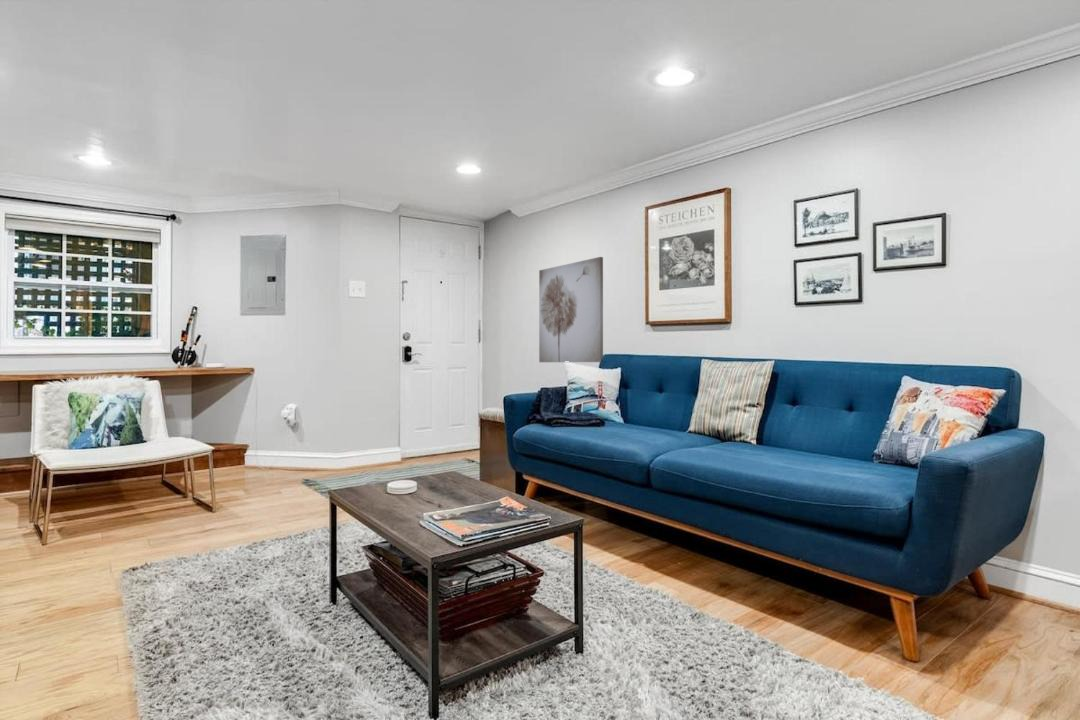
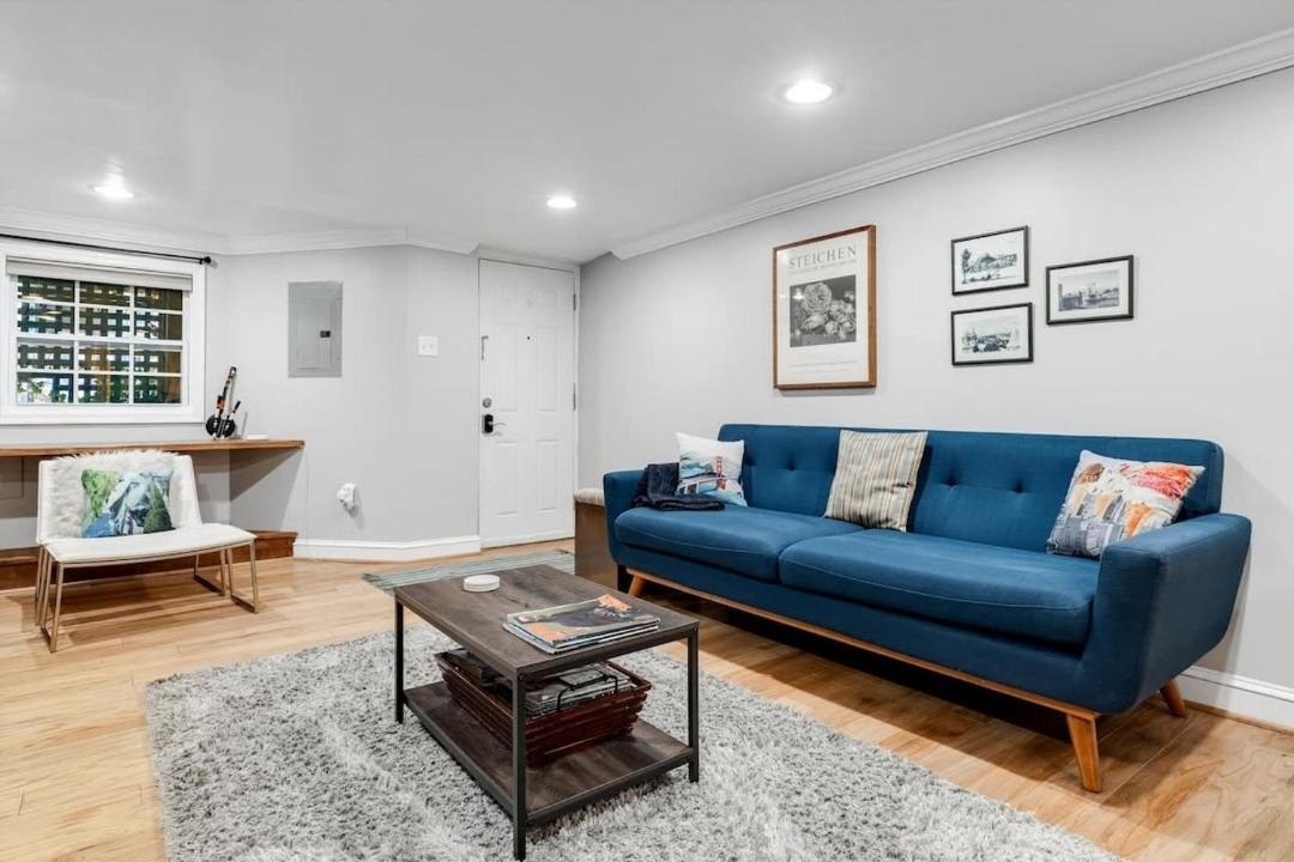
- wall art (569, 313)
